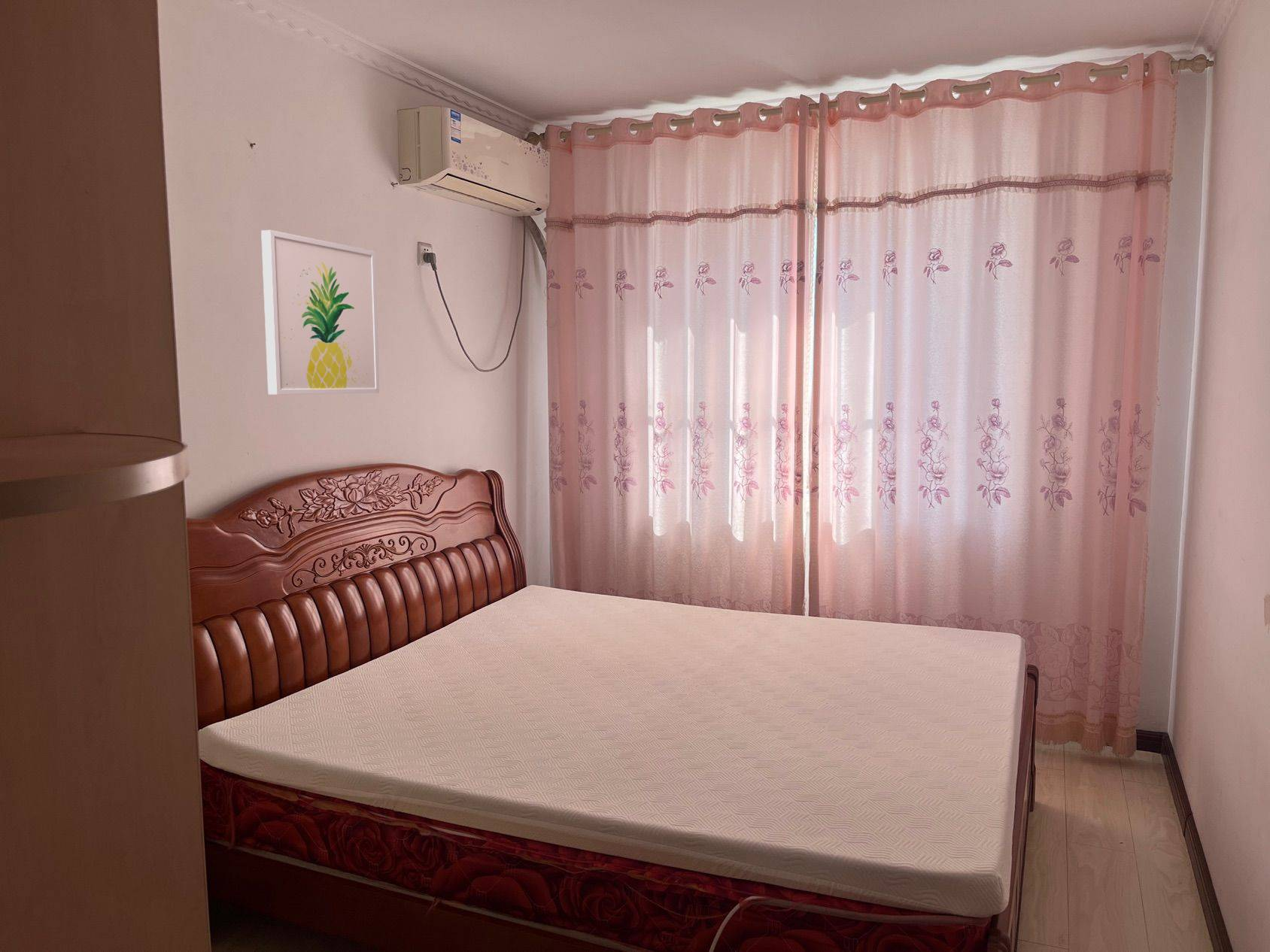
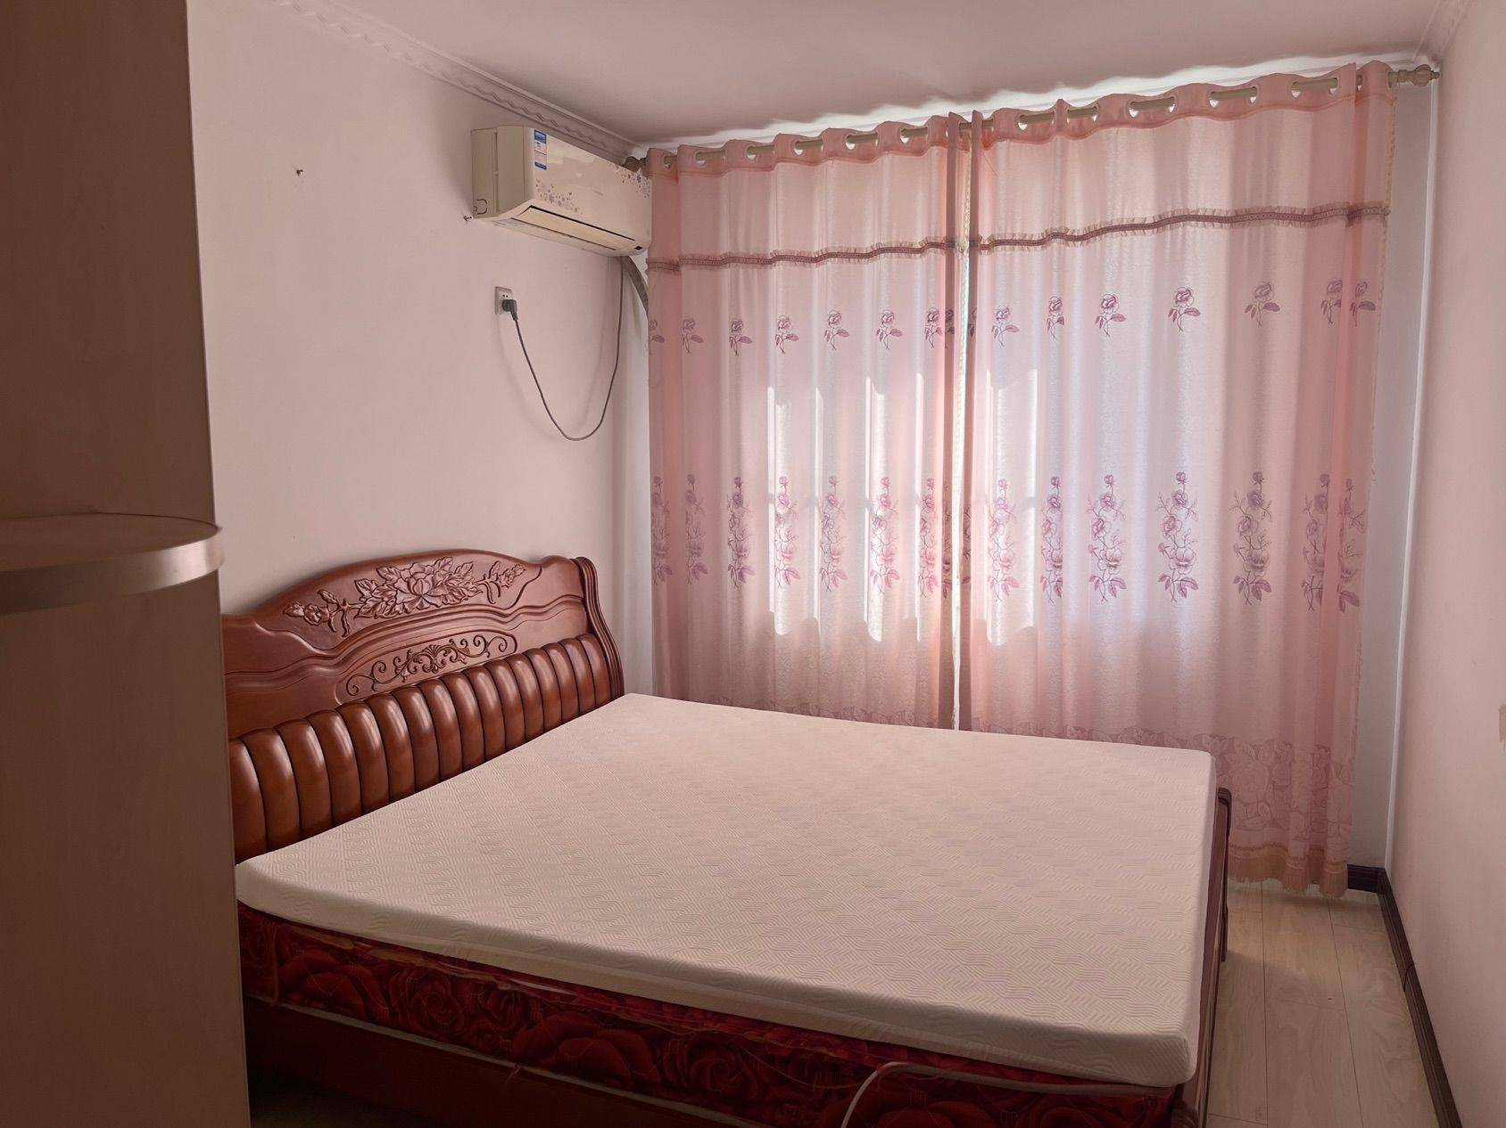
- wall art (325, 318)
